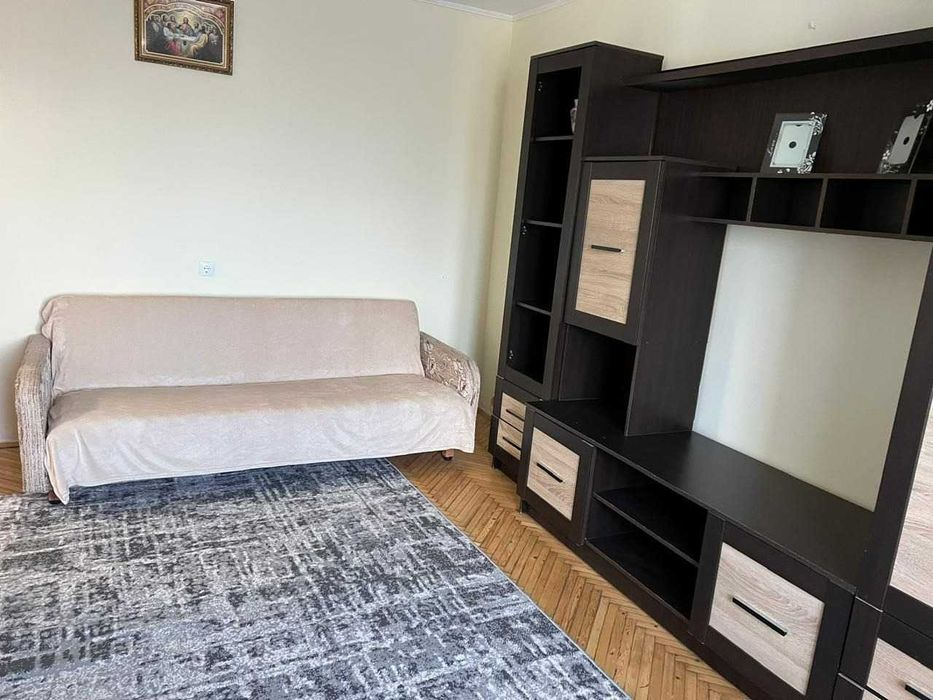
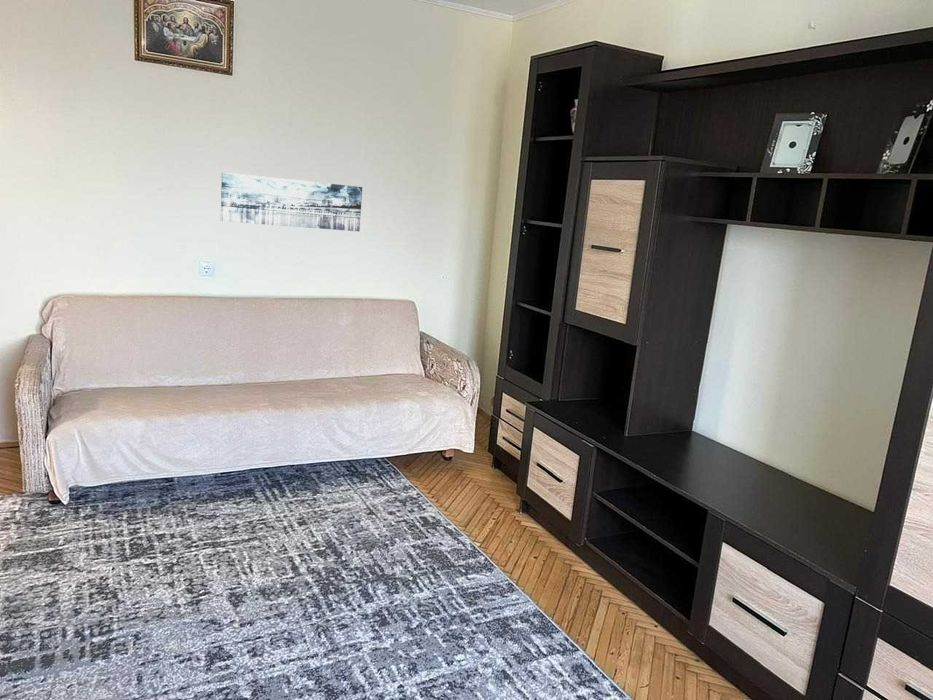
+ wall art (293, 203)
